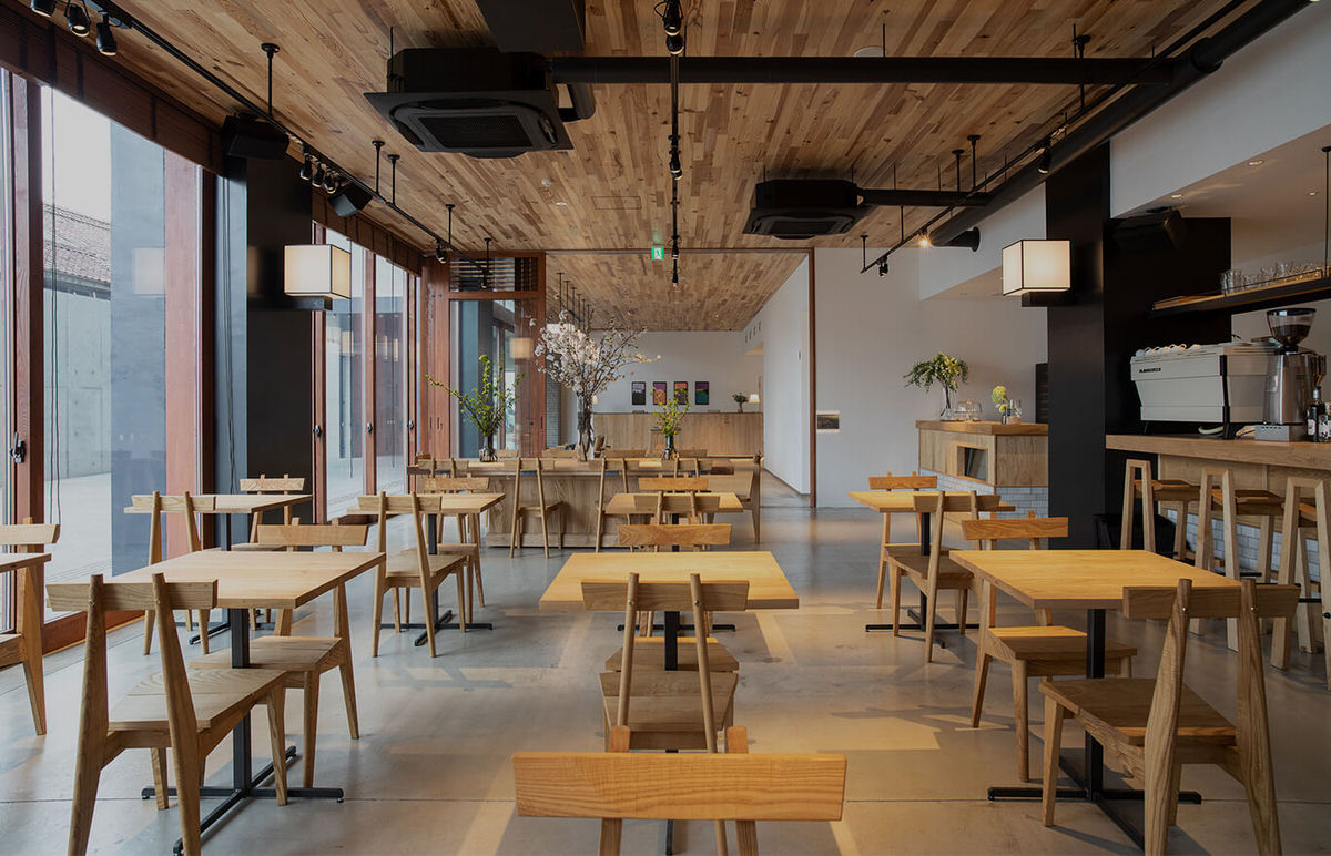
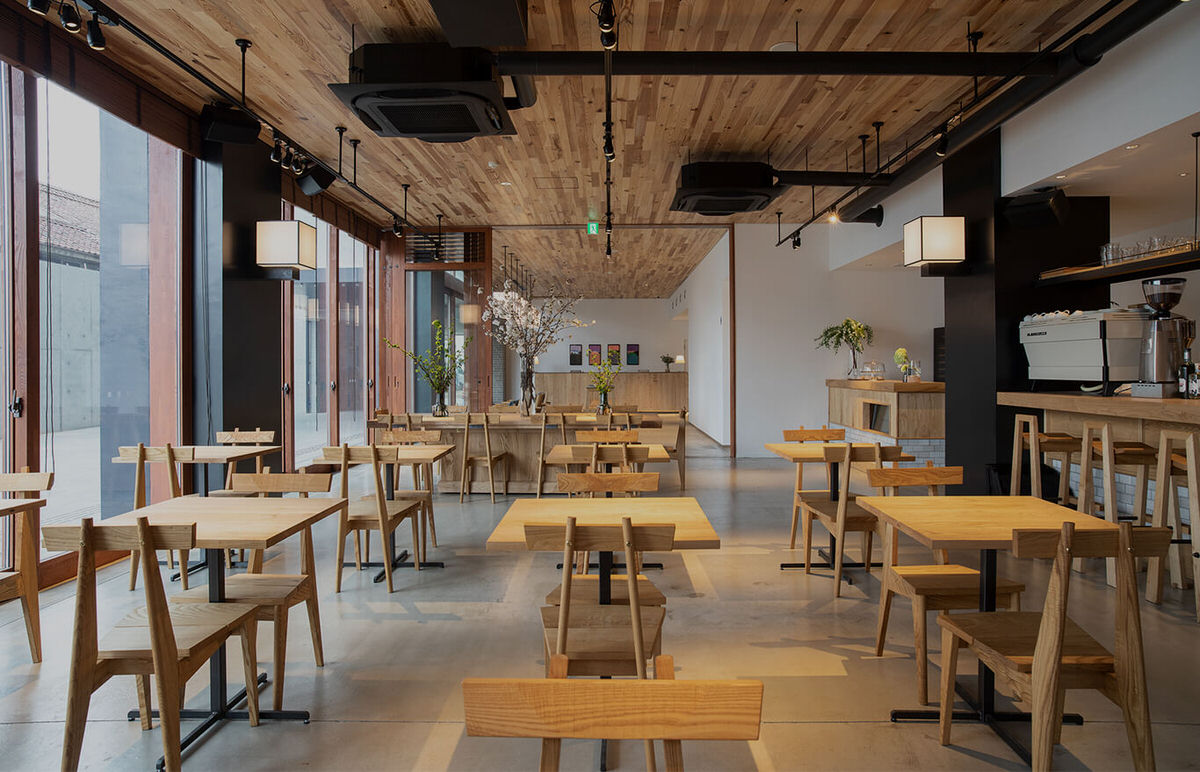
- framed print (827, 421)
